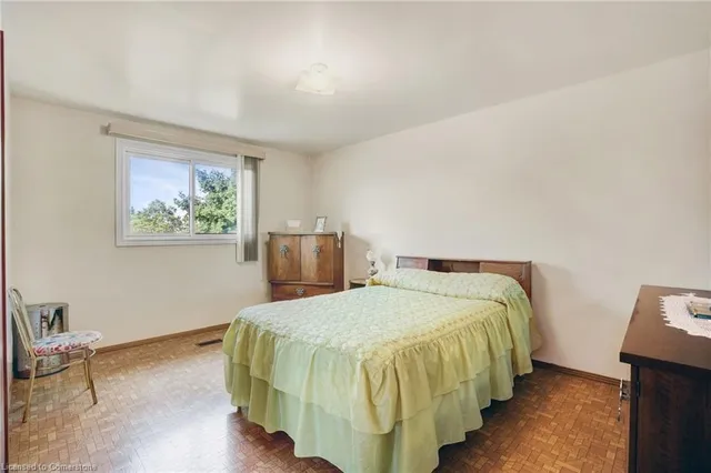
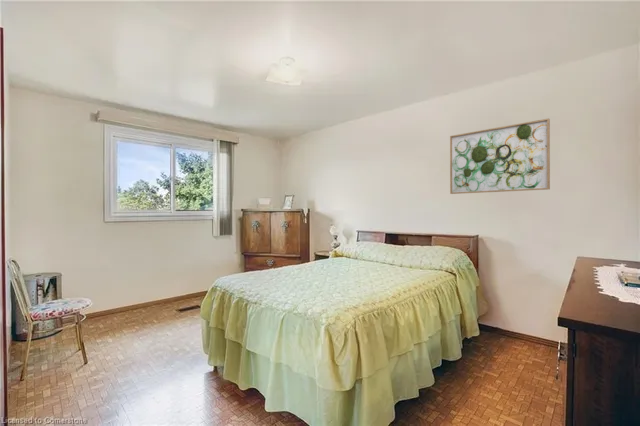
+ wall art (494, 159)
